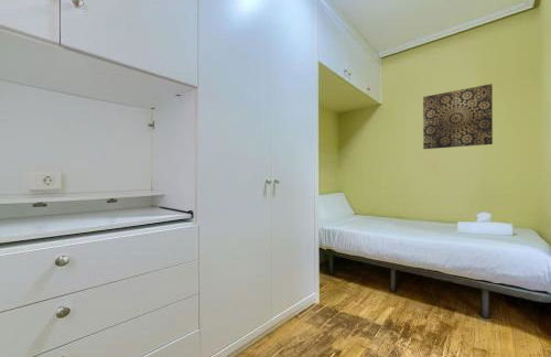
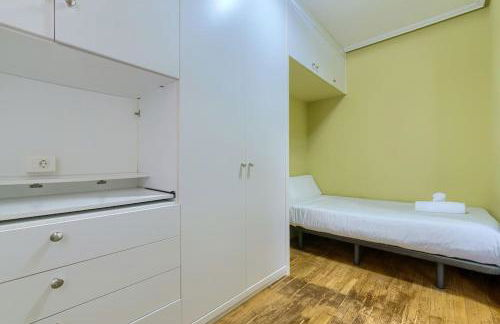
- wall art (455, 118)
